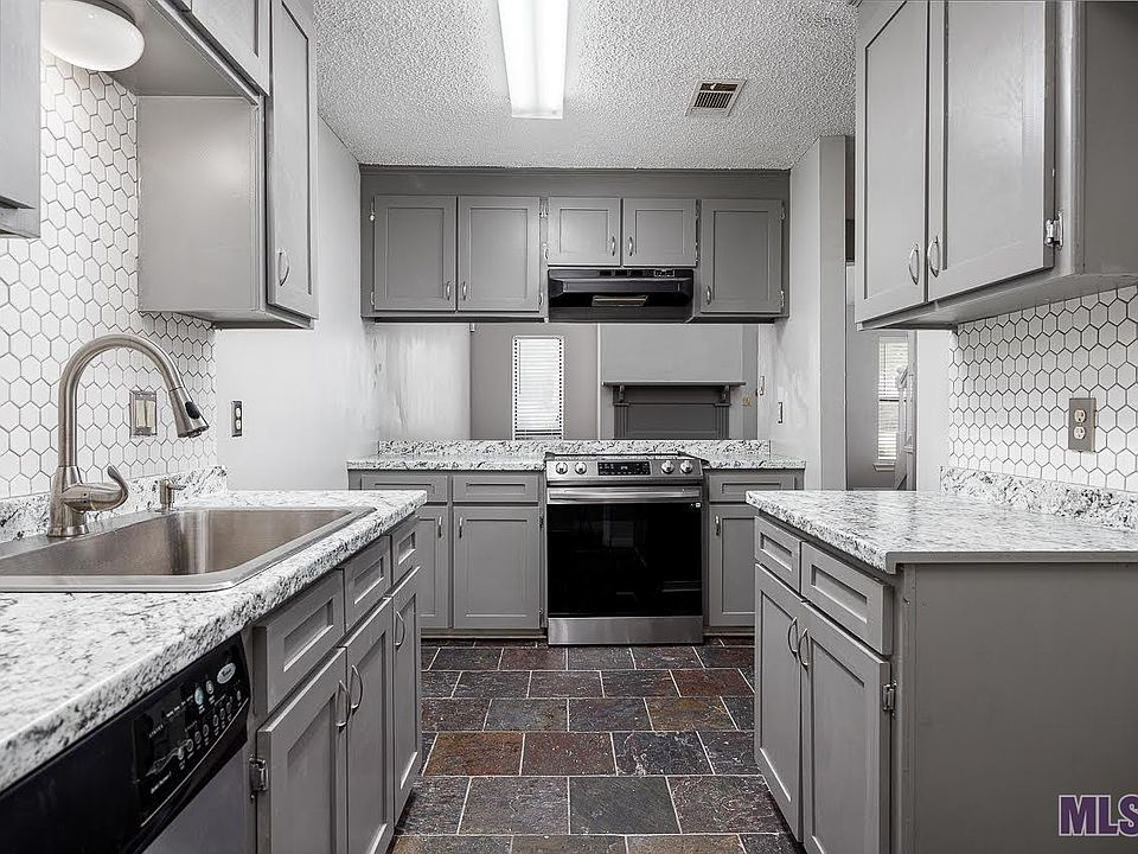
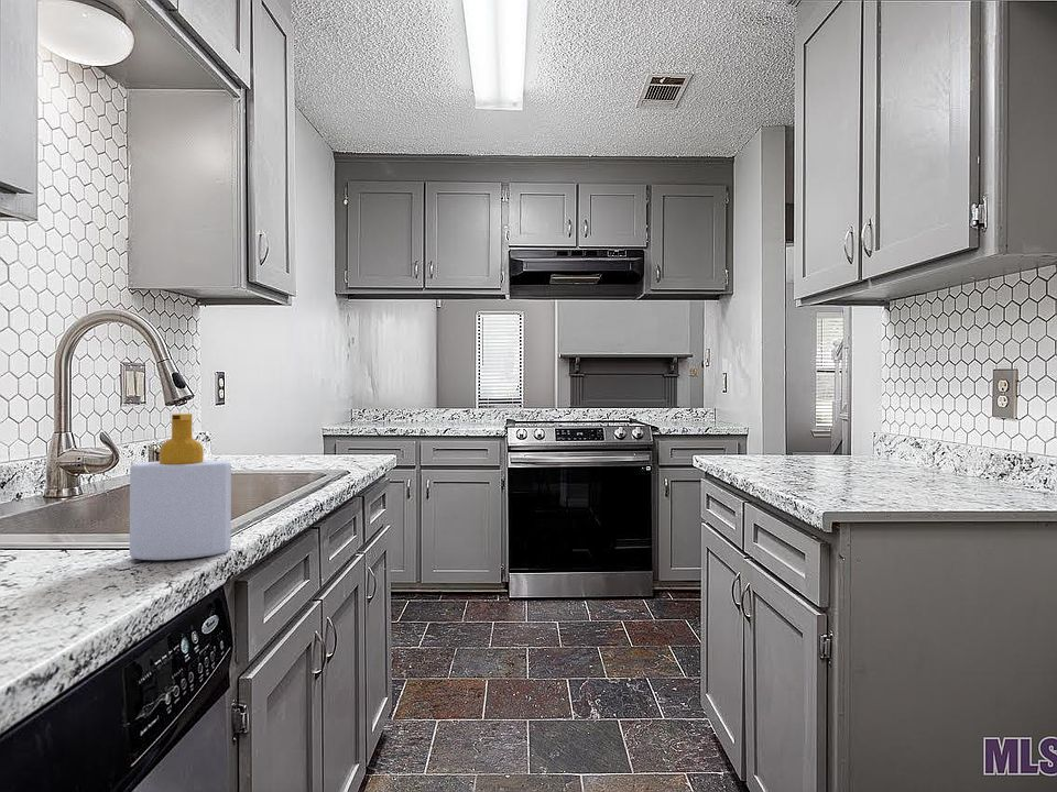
+ soap bottle (181, 483)
